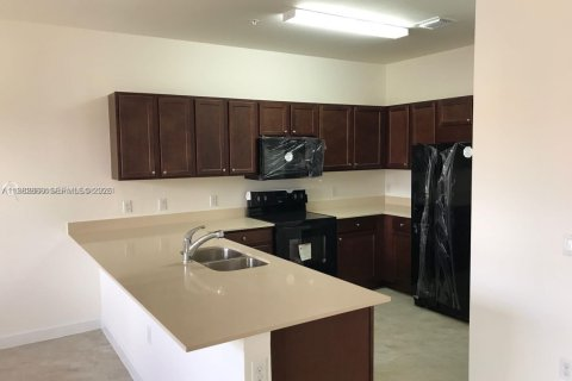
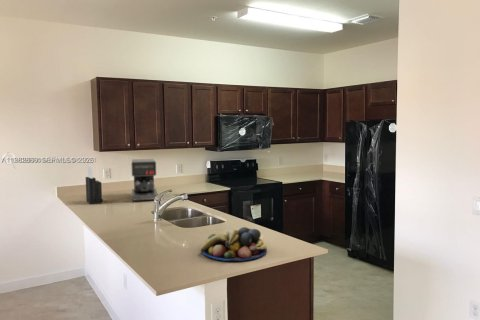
+ fruit bowl (234, 239)
+ knife block (94, 183)
+ coffee maker (143, 179)
